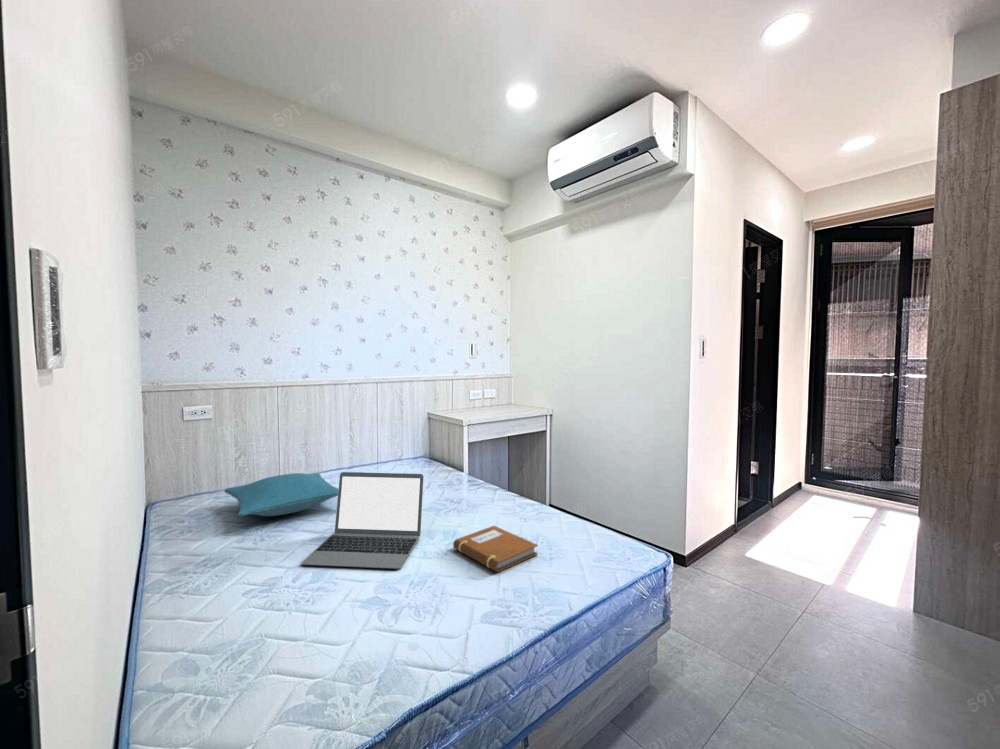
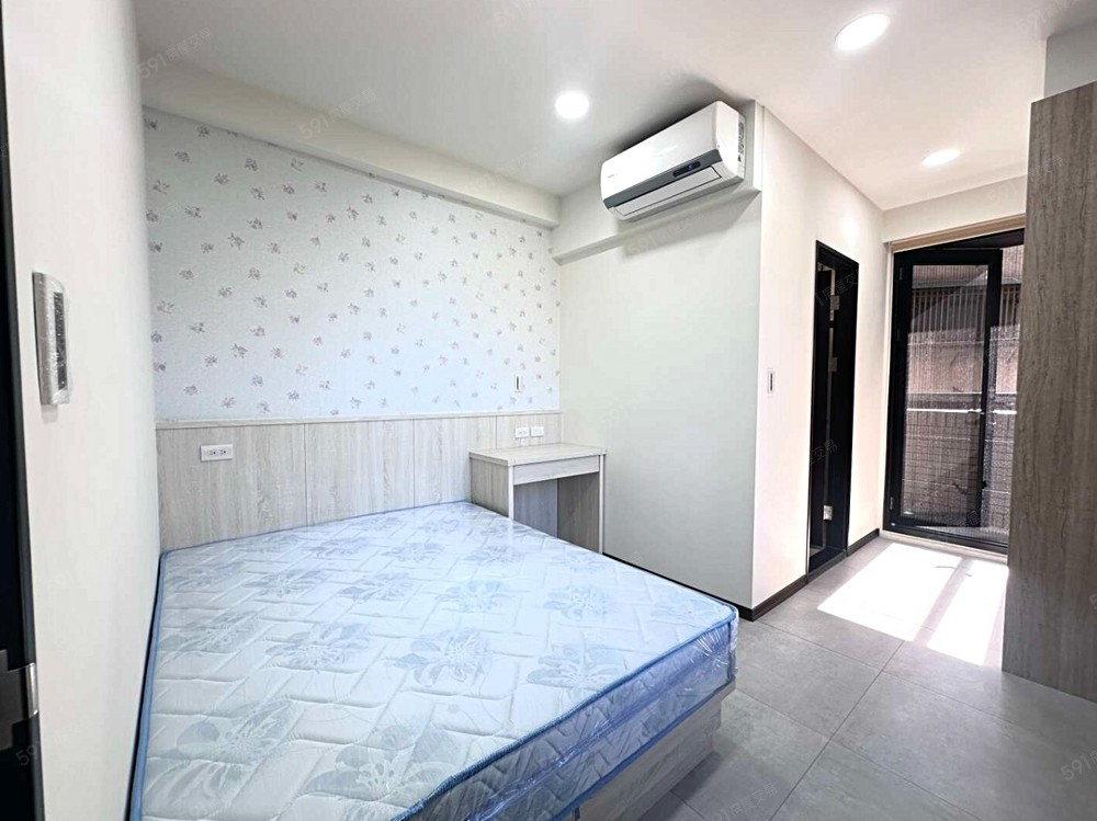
- pillow (285, 493)
- notebook (493, 546)
- laptop (367, 516)
